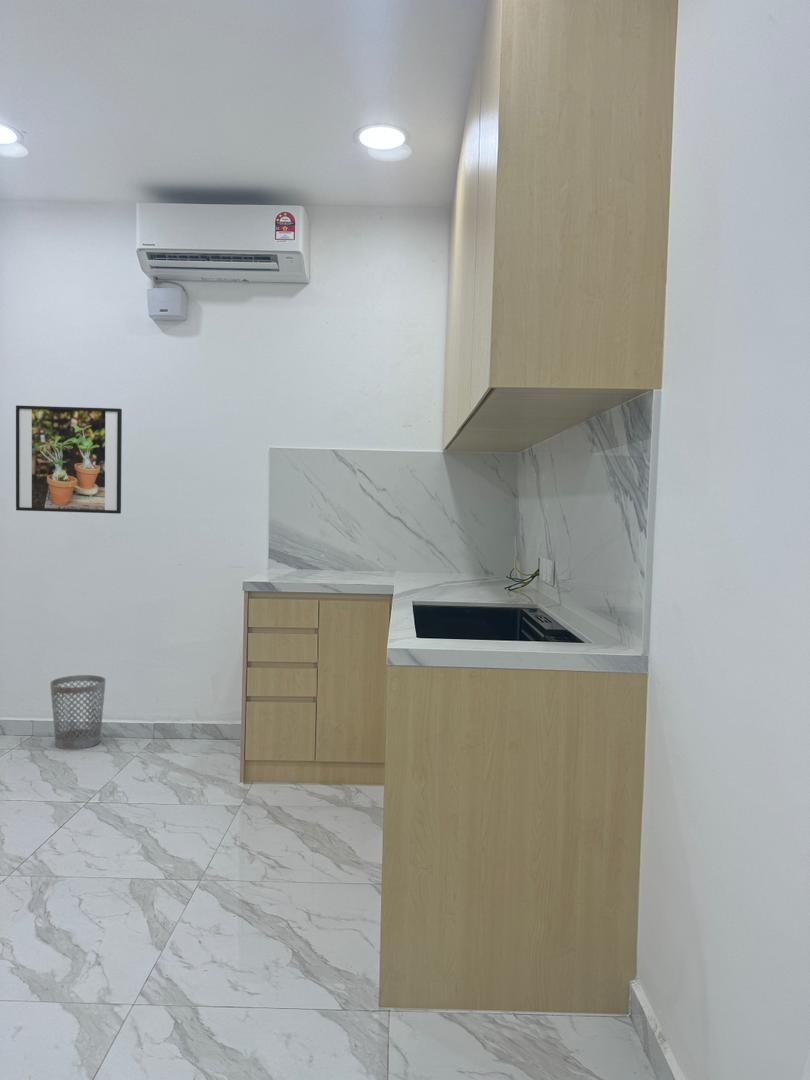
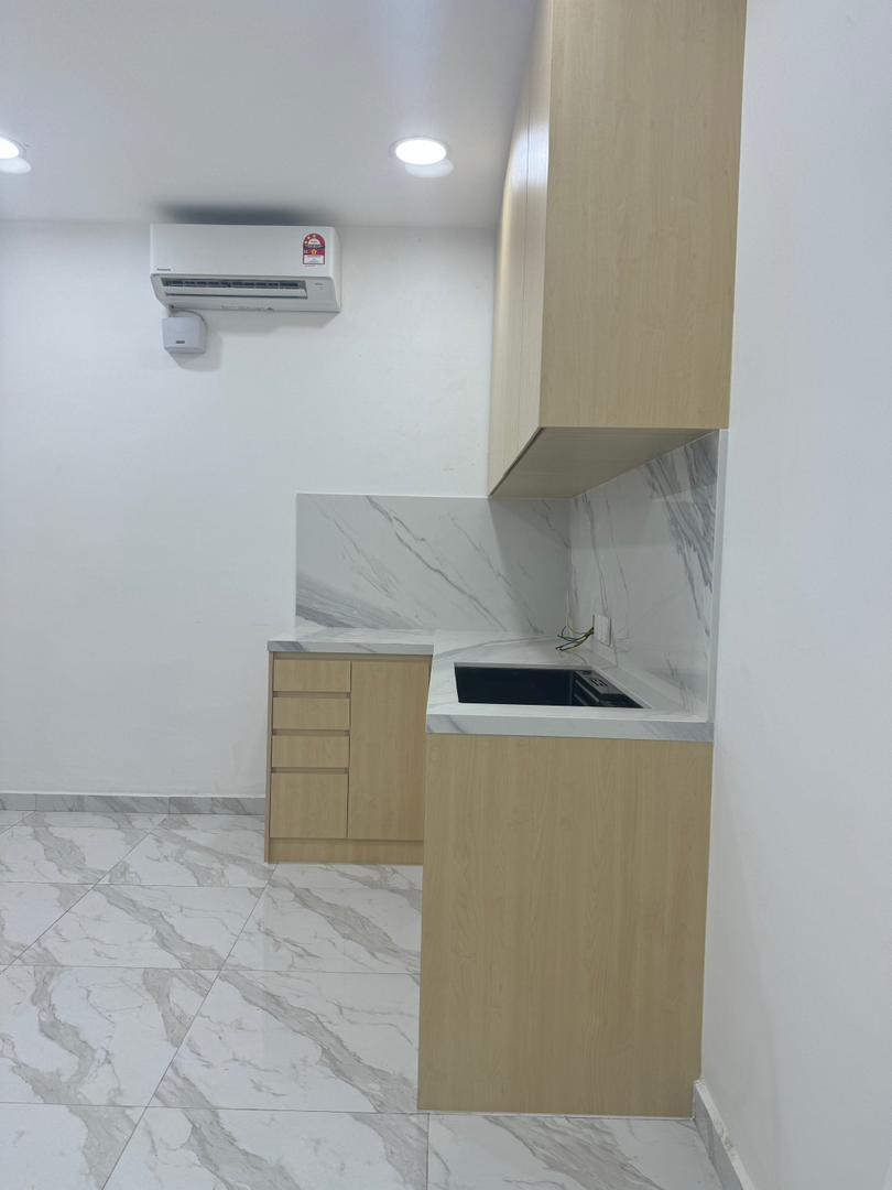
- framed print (68, 459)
- wastebasket (79, 712)
